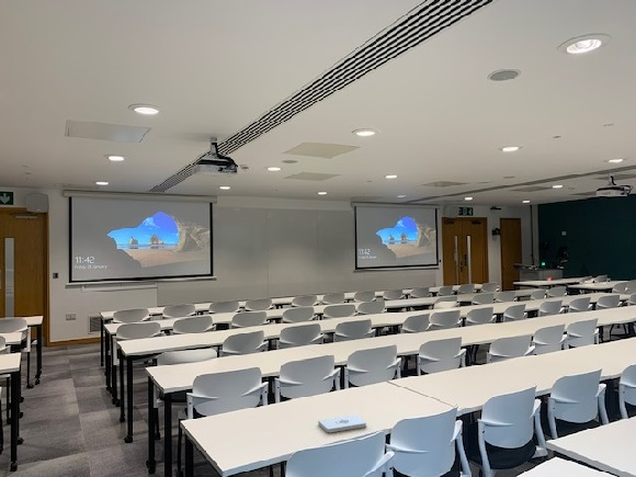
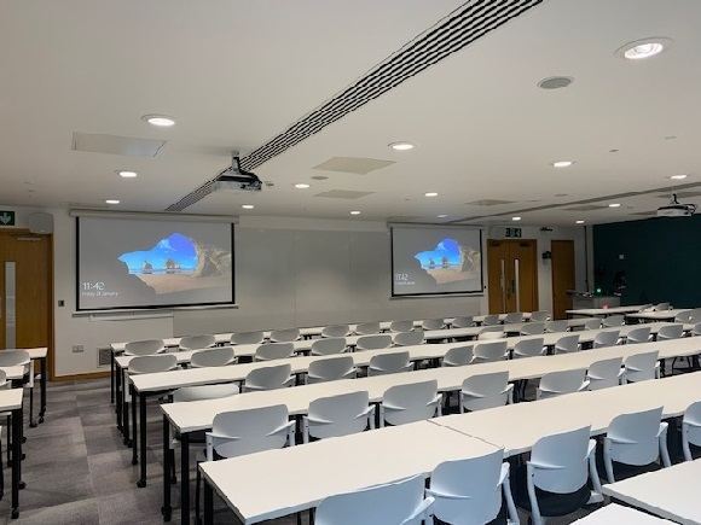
- notepad (342, 423)
